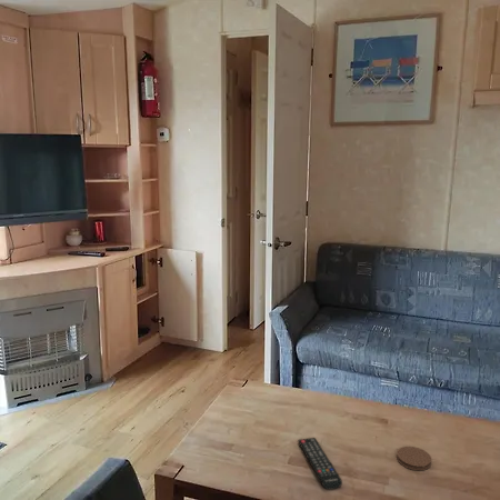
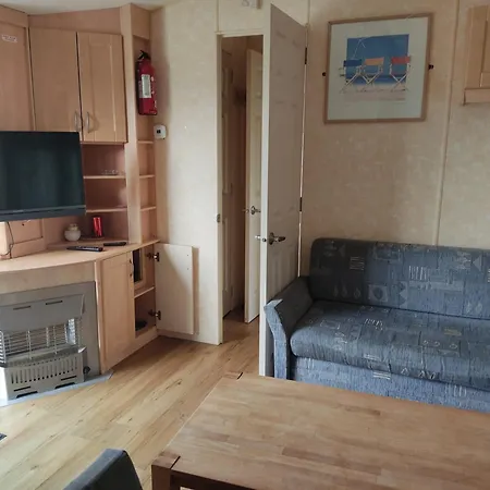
- coaster (413, 458)
- remote control (318, 461)
